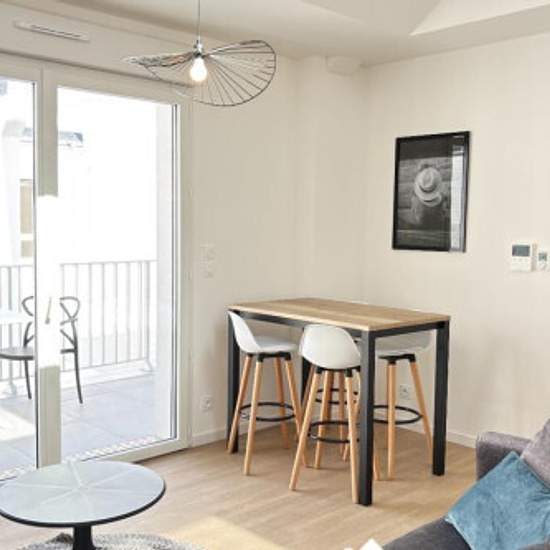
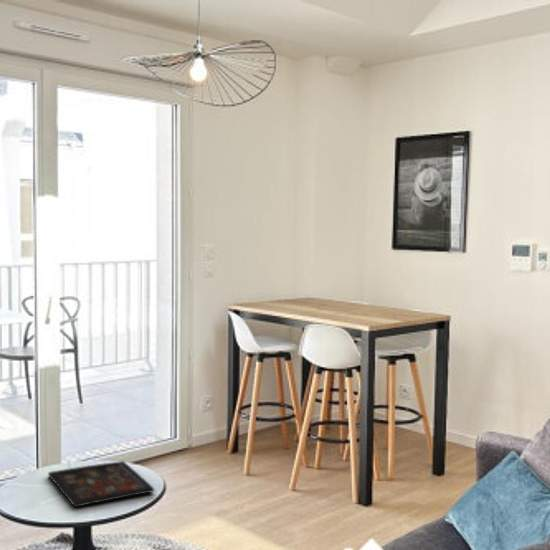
+ decorative tray (100, 481)
